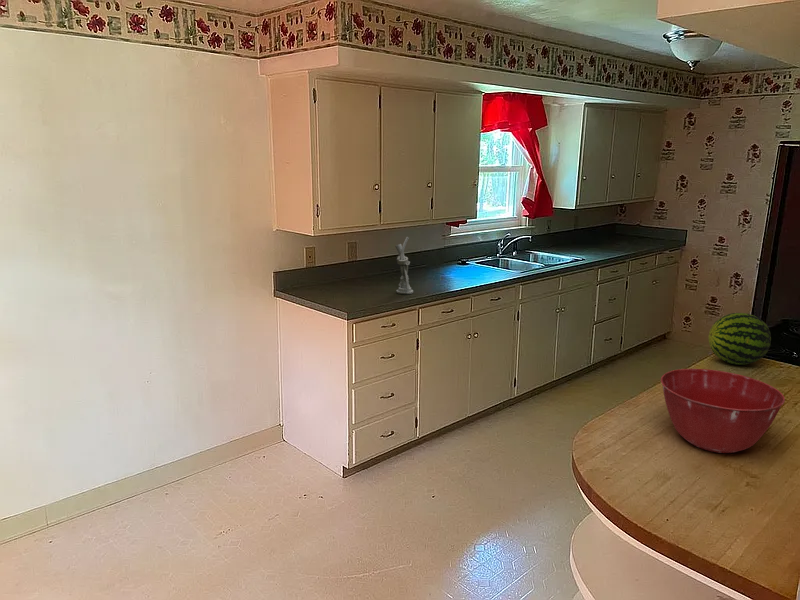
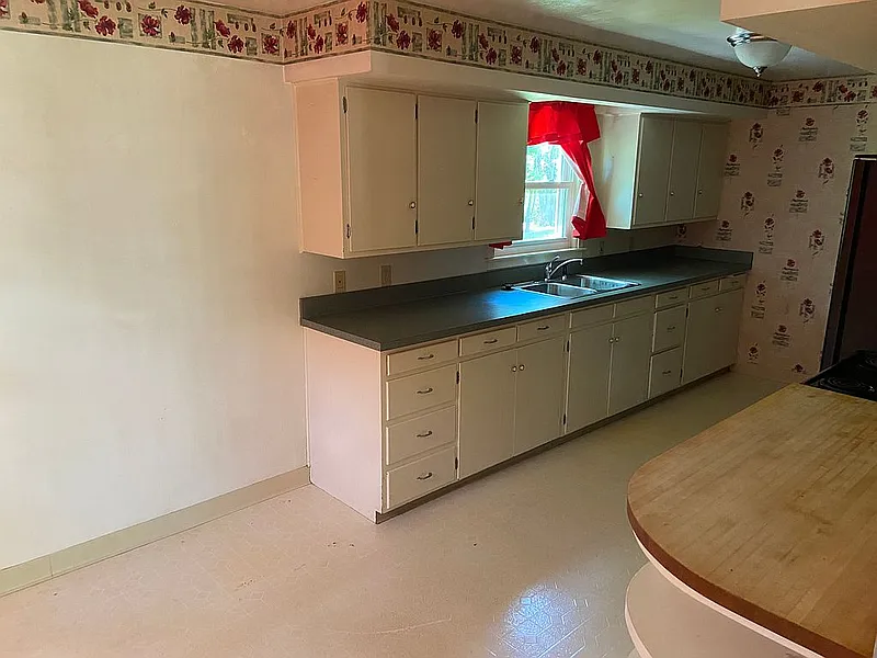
- utensil holder (404, 264)
- mixing bowl (716, 414)
- fruit (740, 338)
